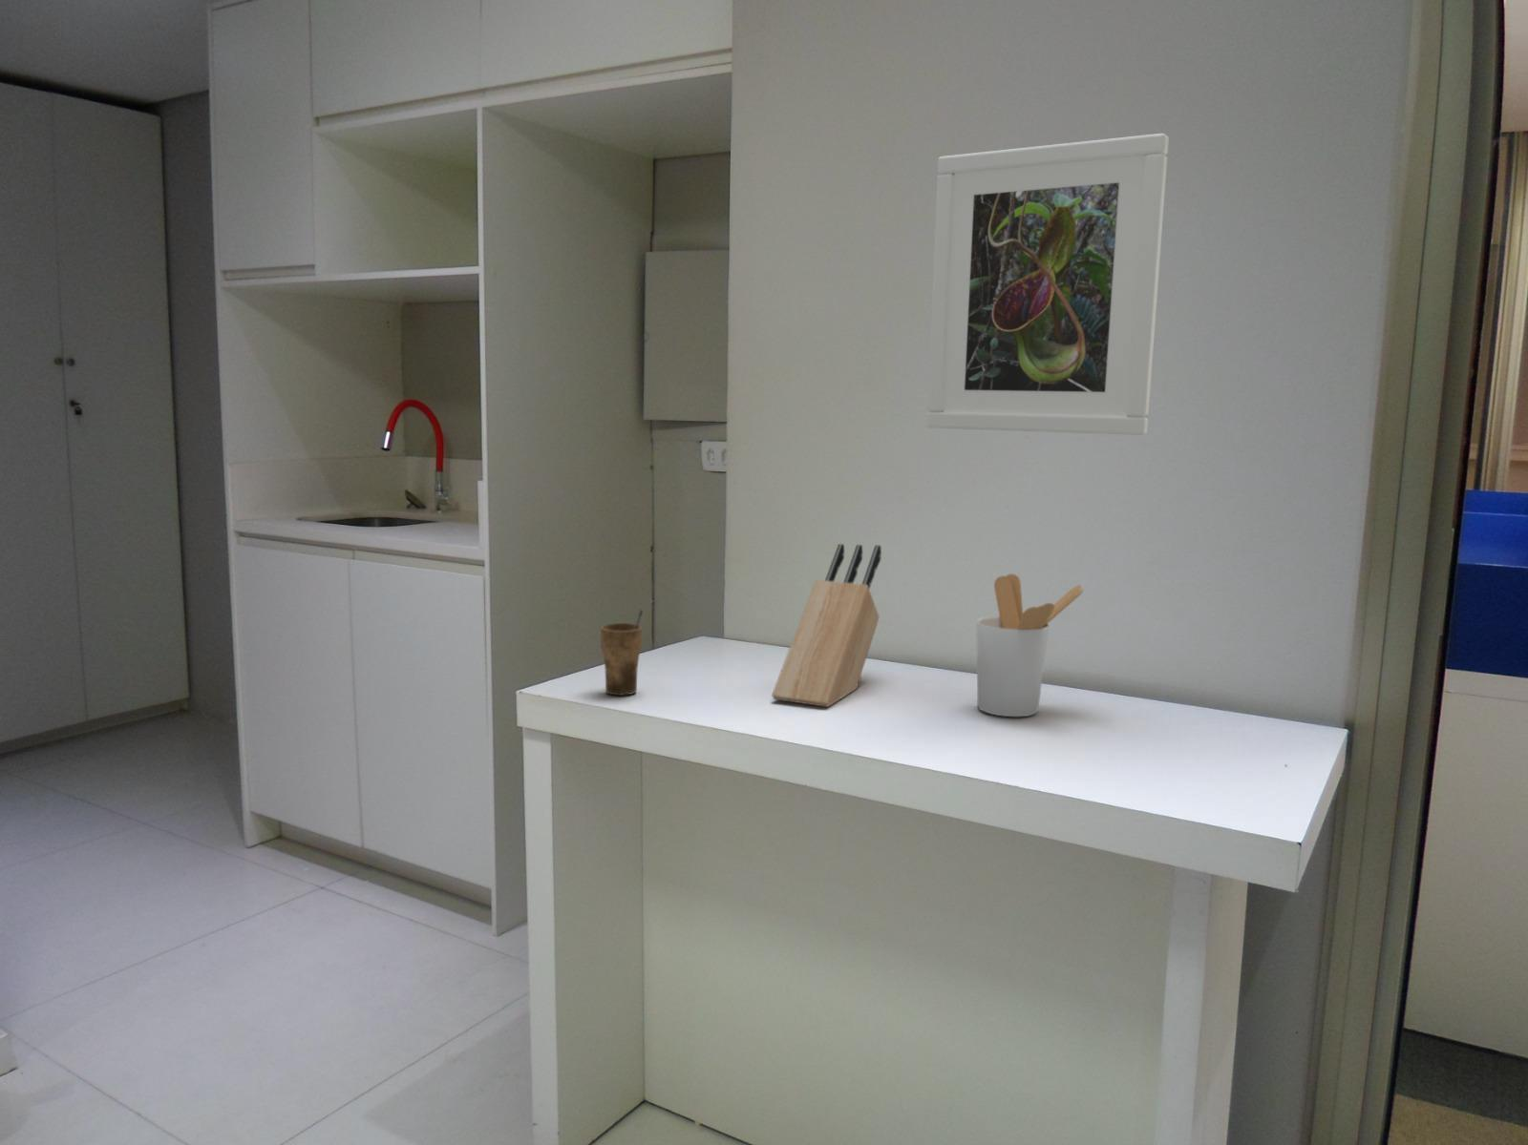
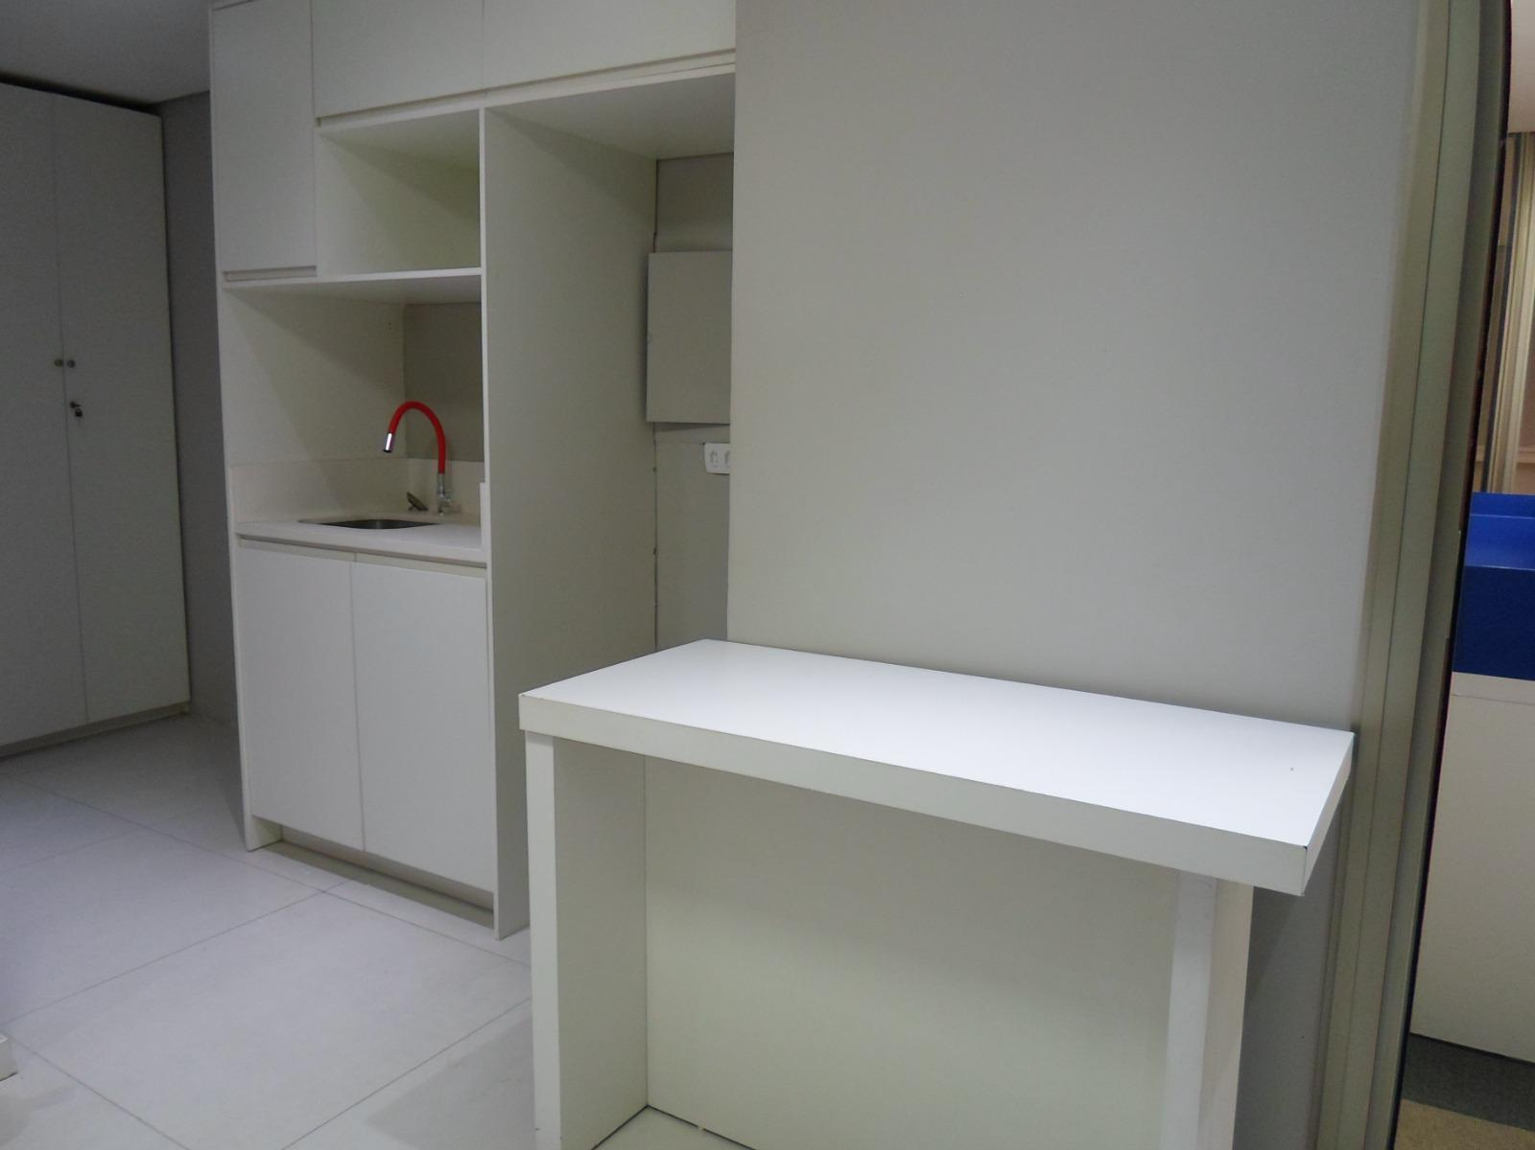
- cup (621, 651)
- utensil holder (1030, 645)
- knife block (833, 618)
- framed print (1040, 291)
